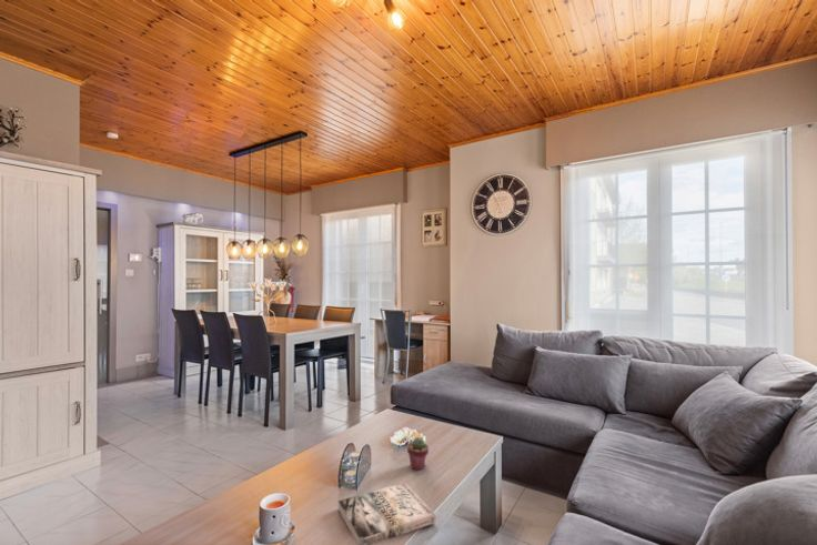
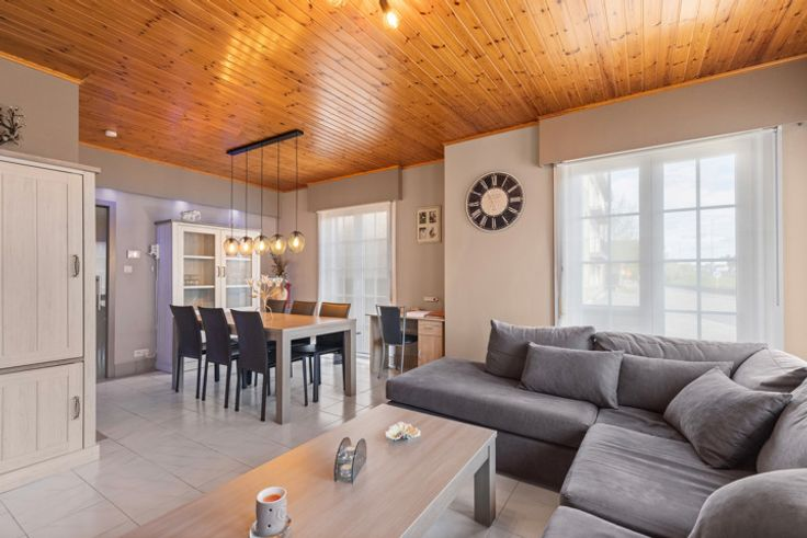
- book (385, 512)
- potted succulent (417, 452)
